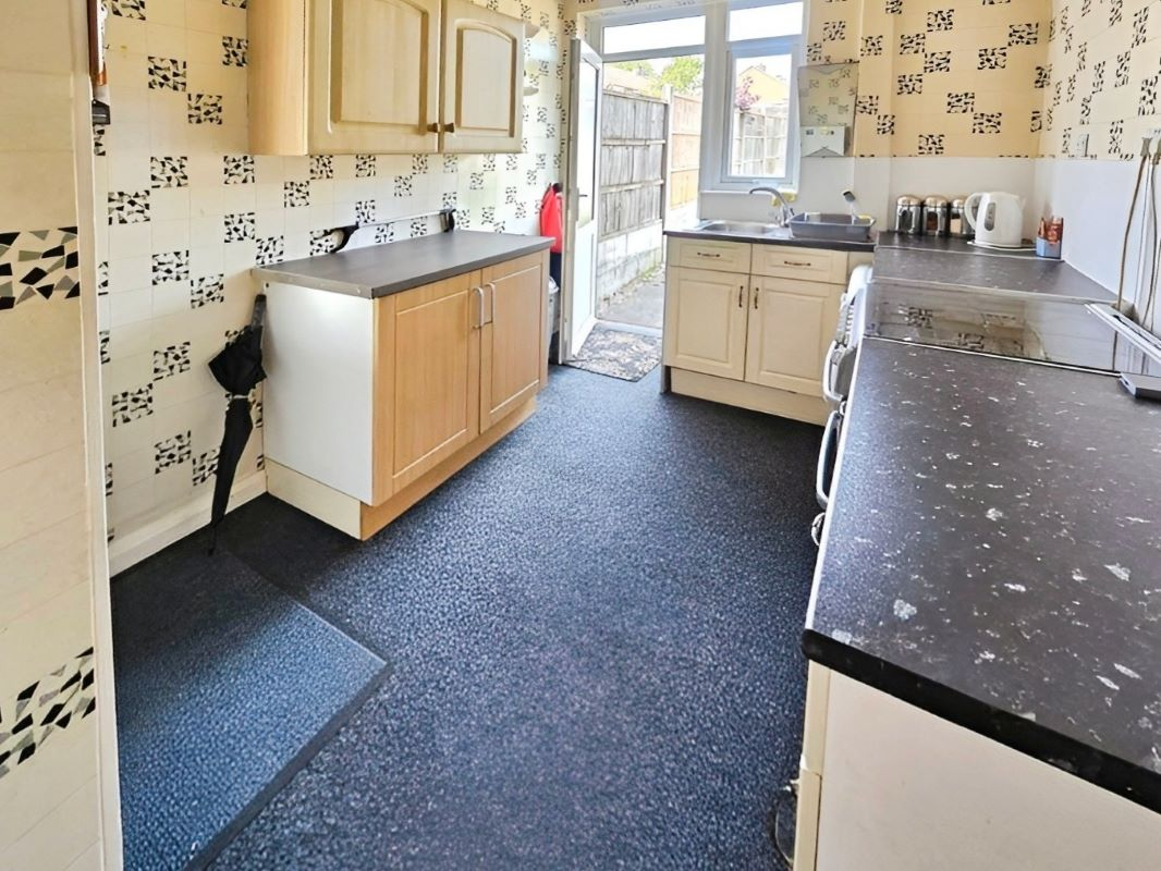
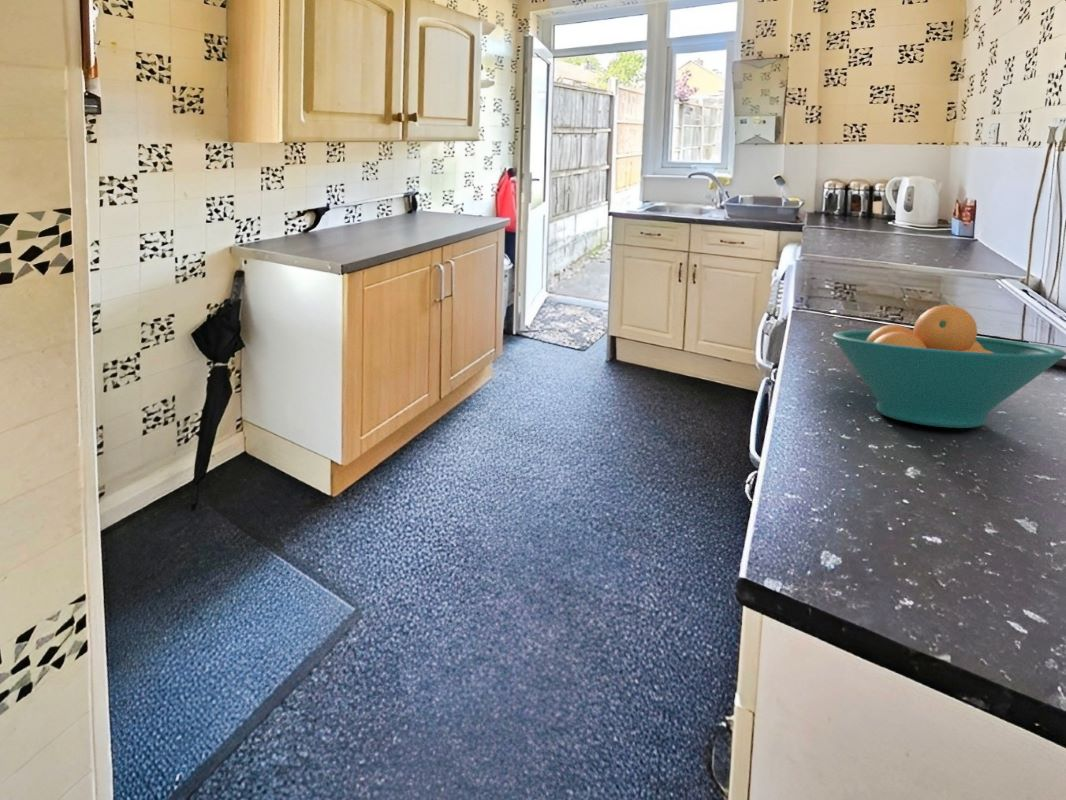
+ fruit bowl (937, 362)
